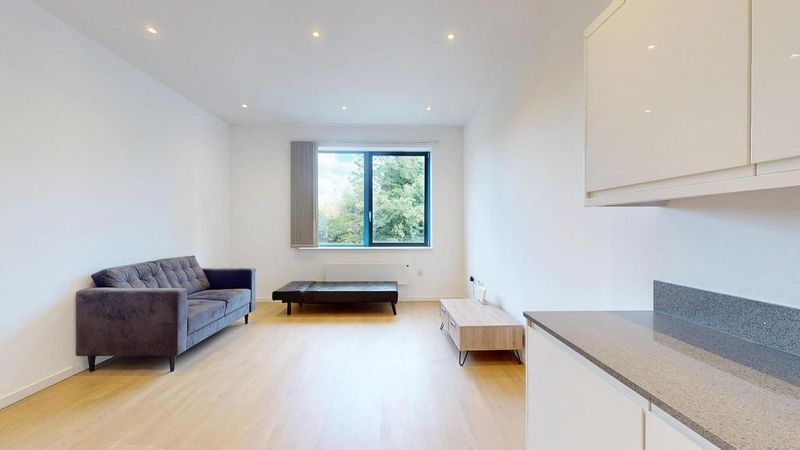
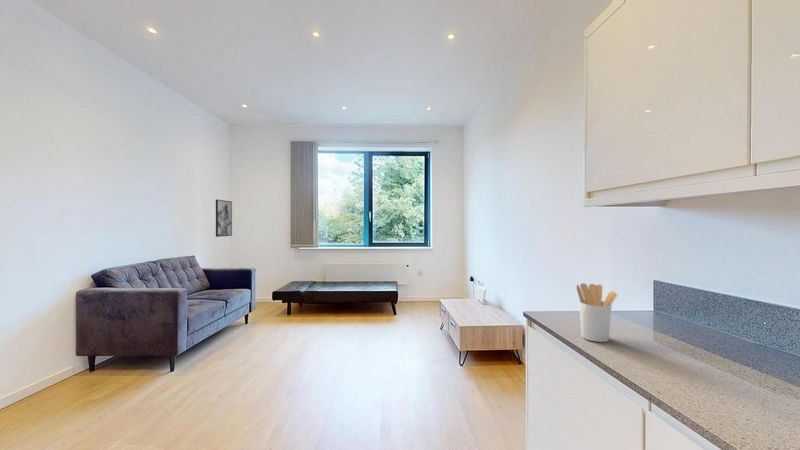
+ utensil holder (593, 309)
+ wall art (224, 218)
